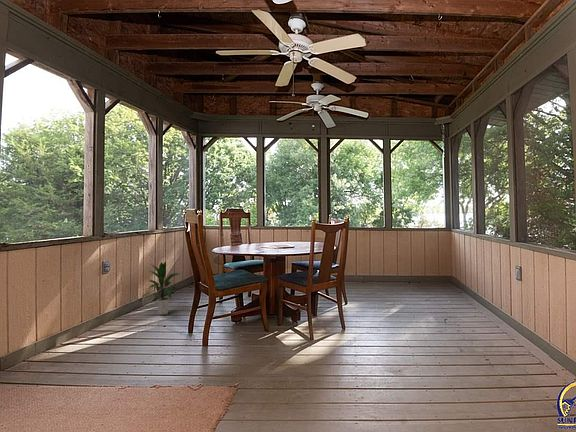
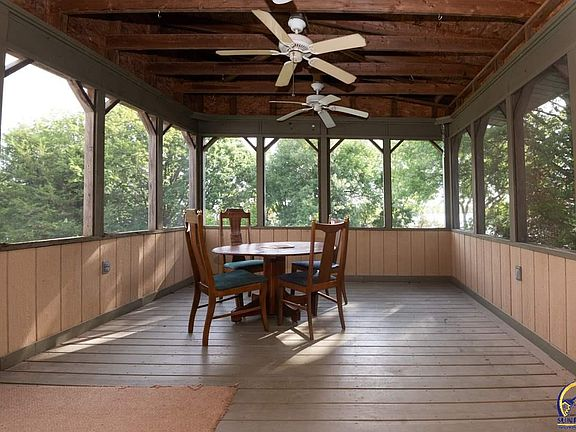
- indoor plant (161, 286)
